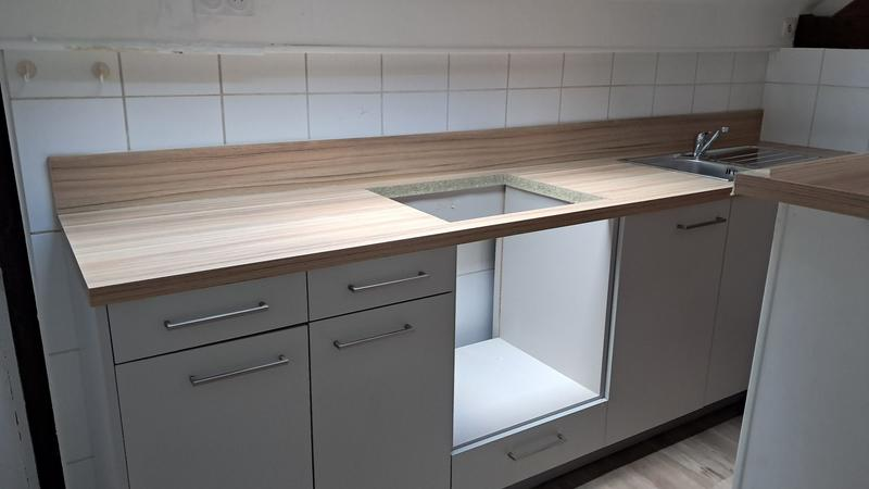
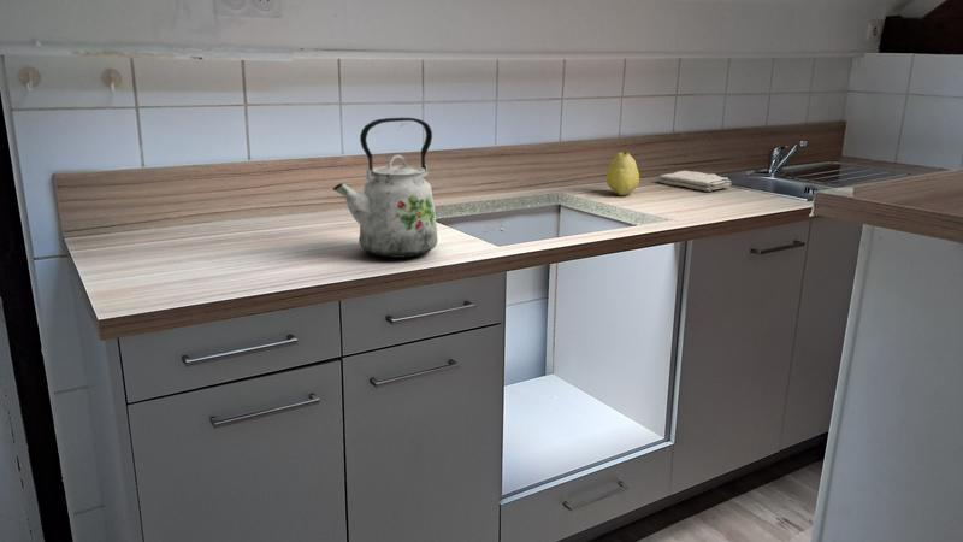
+ kettle (384, 187)
+ washcloth (693, 179)
+ fruit (621, 171)
